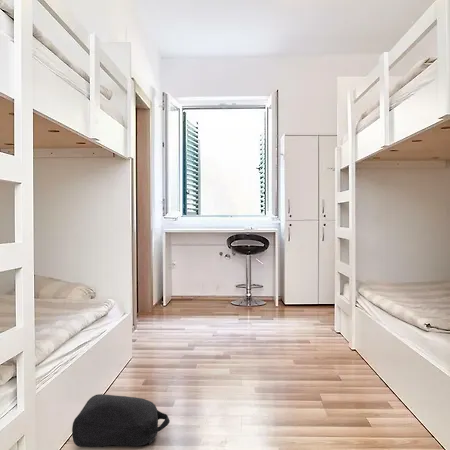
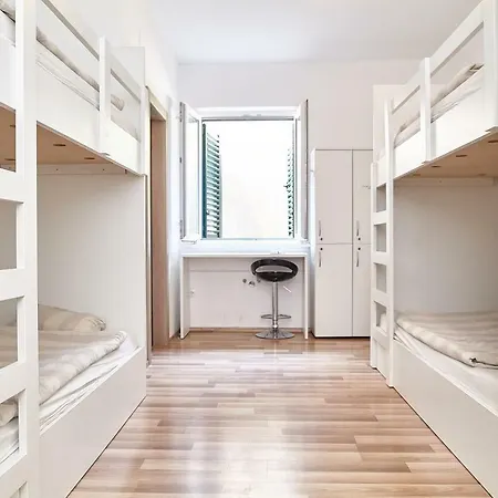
- backpack (124, 419)
